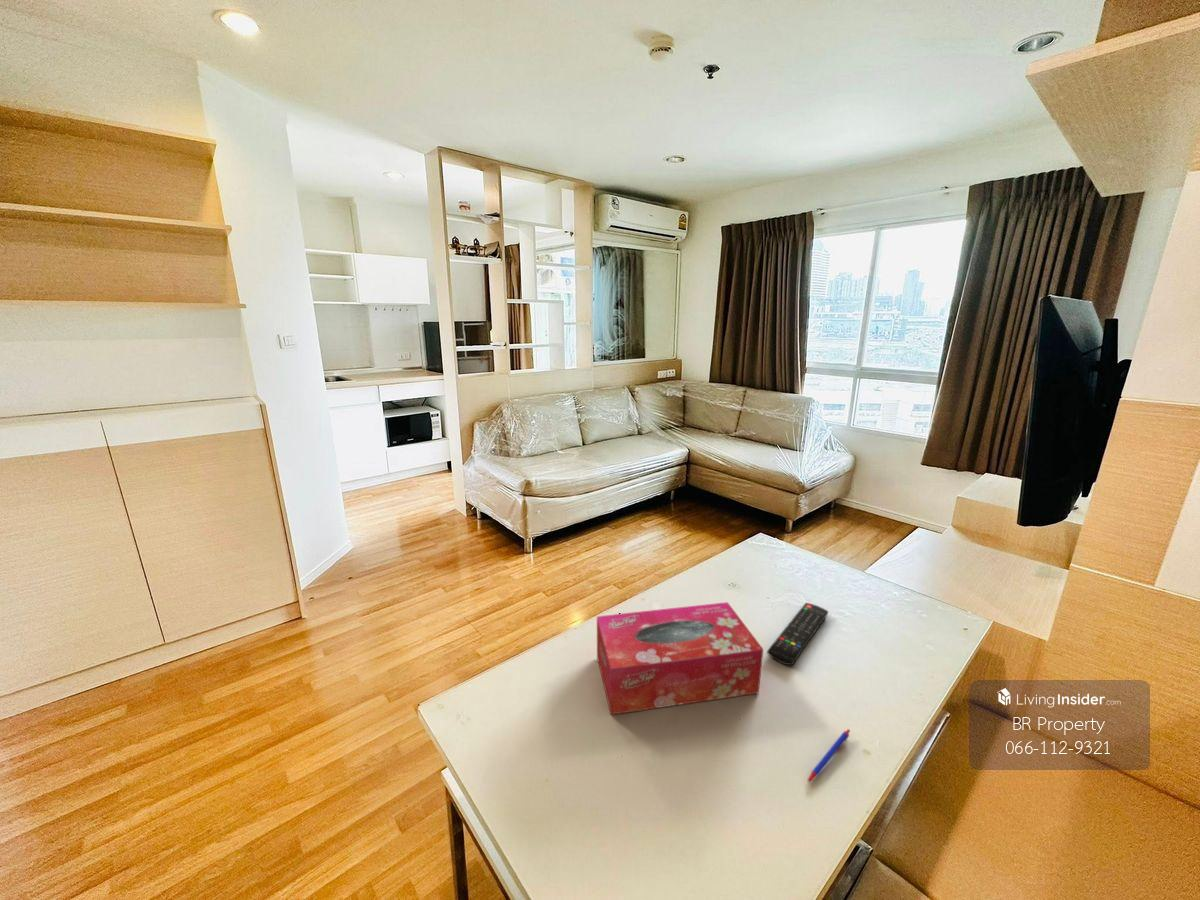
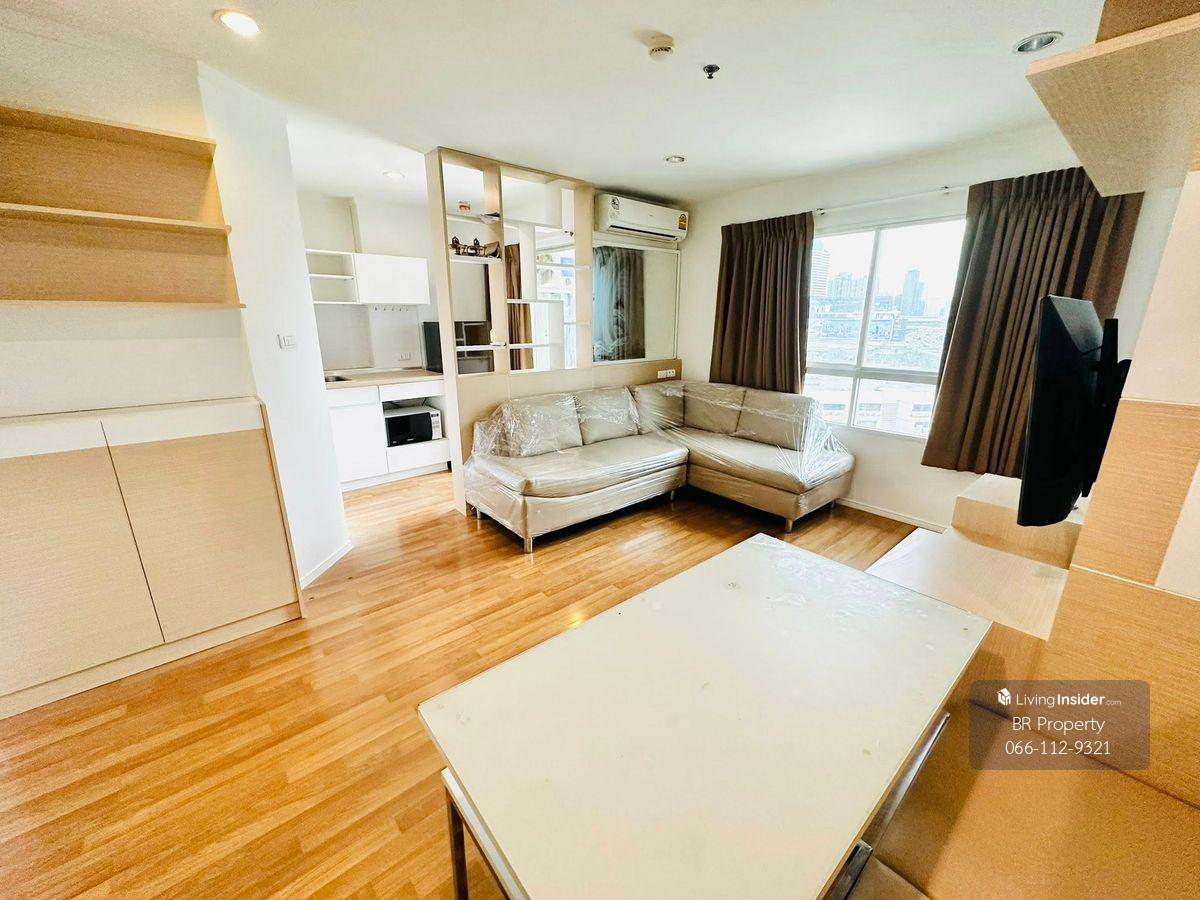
- pen (829, 754)
- remote control (800, 631)
- tissue box (674, 653)
